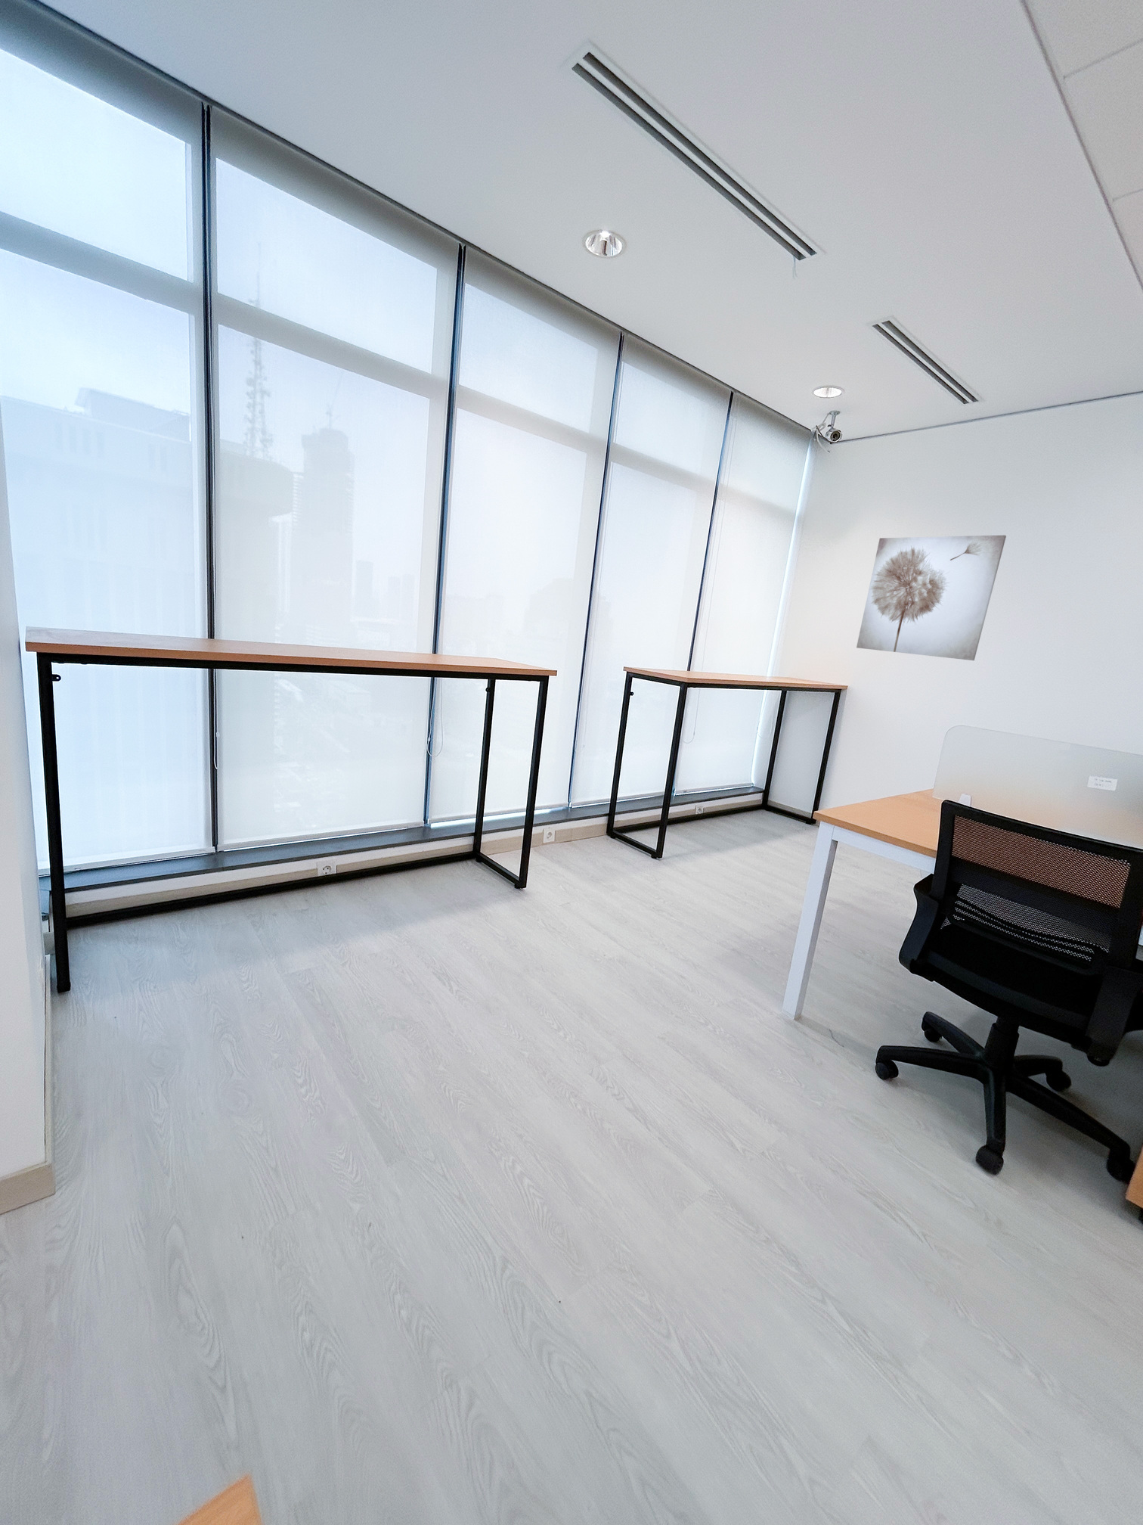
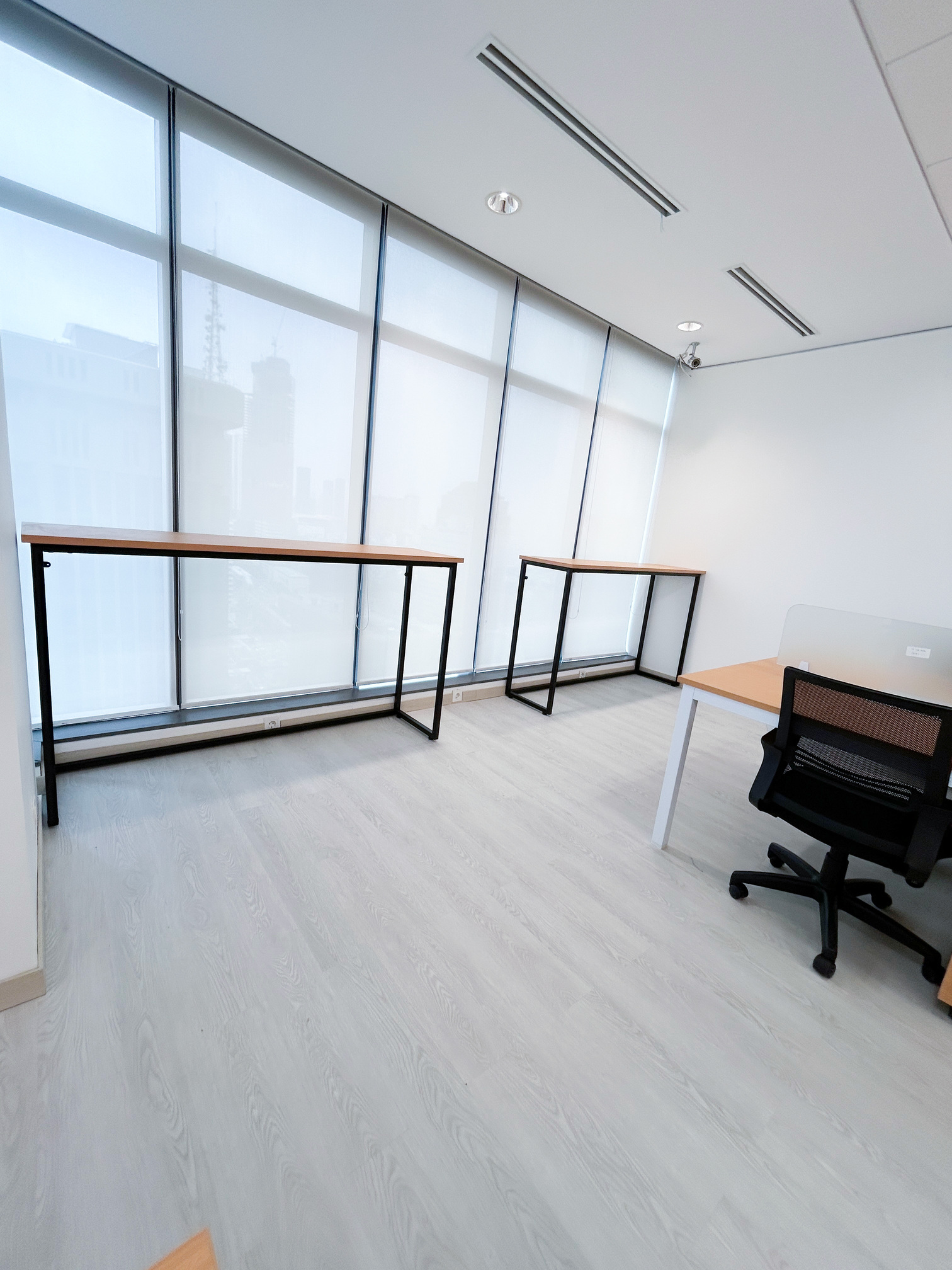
- wall art (924, 596)
